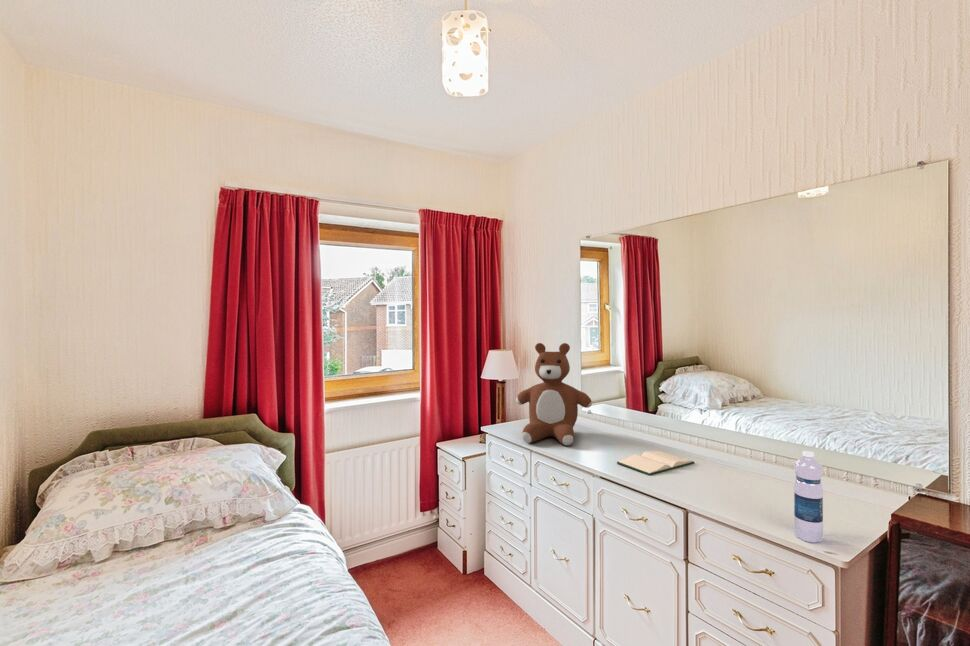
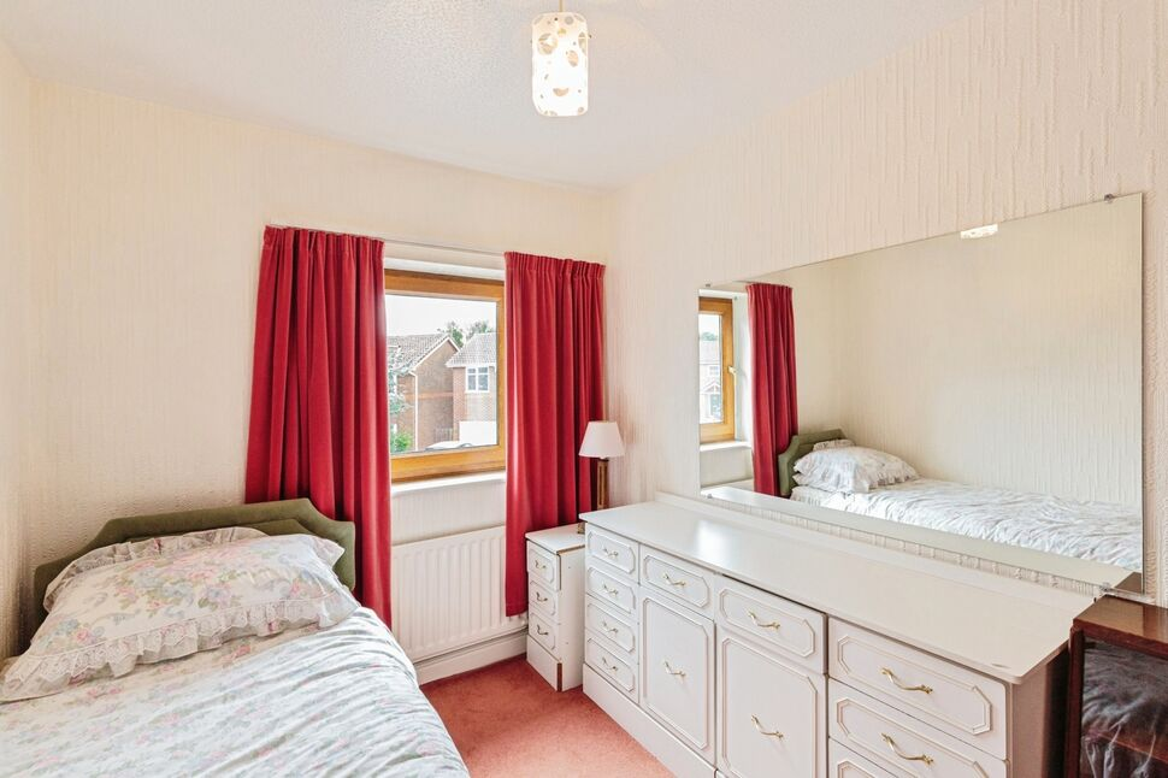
- hardback book (655, 460)
- water bottle (808, 495)
- teddy bear (550, 390)
